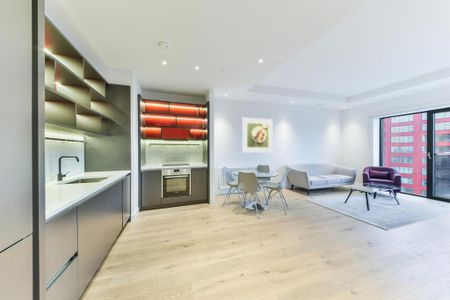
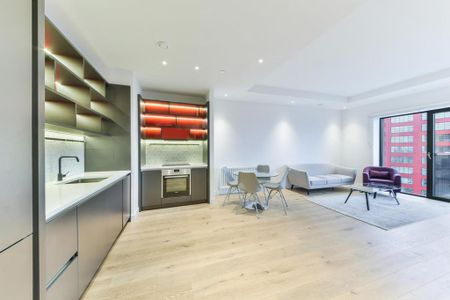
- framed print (257, 135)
